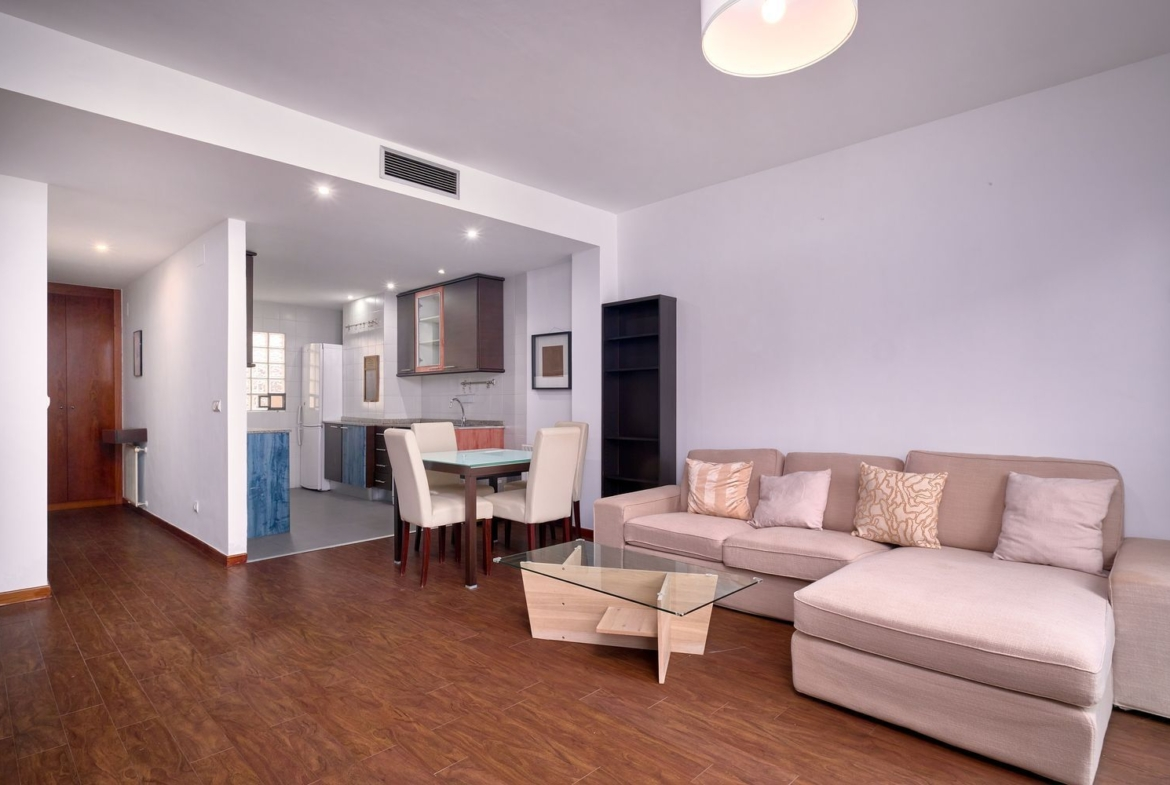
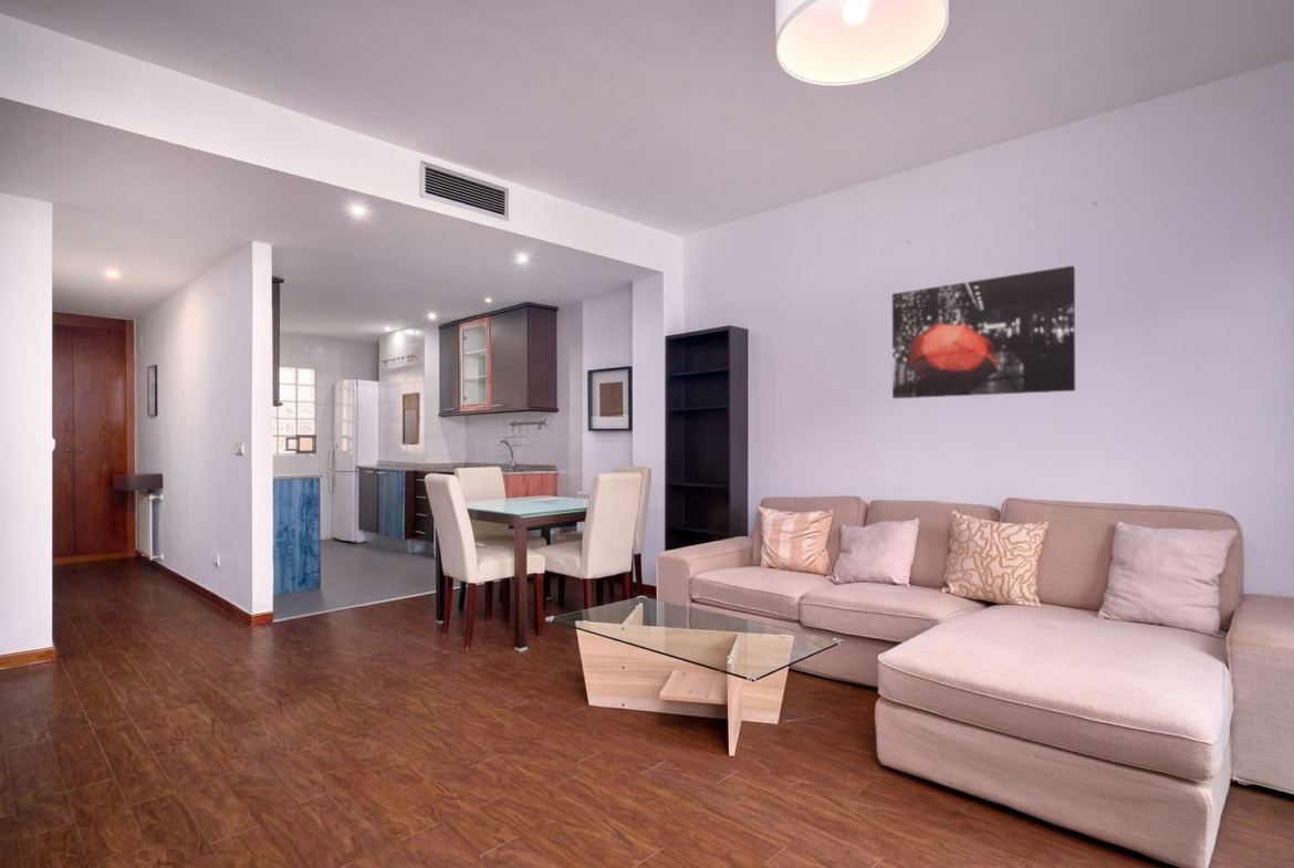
+ wall art (975, 337)
